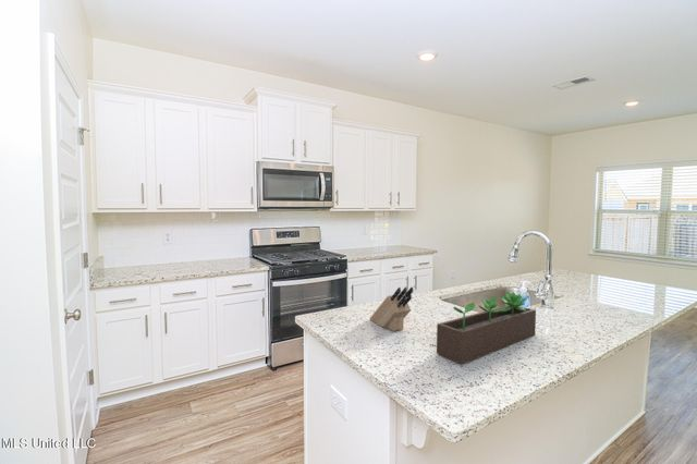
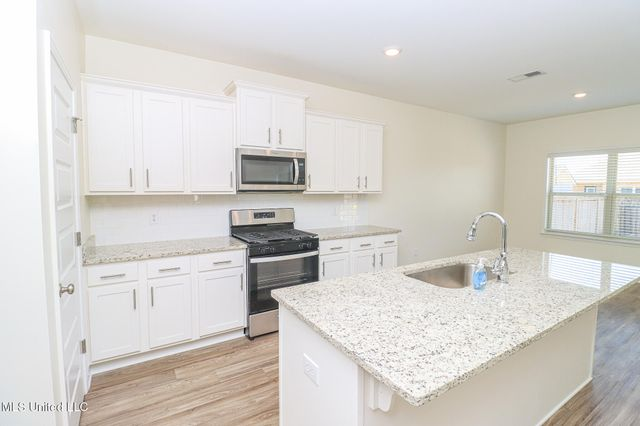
- knife block (391, 304)
- succulent planter (490, 320)
